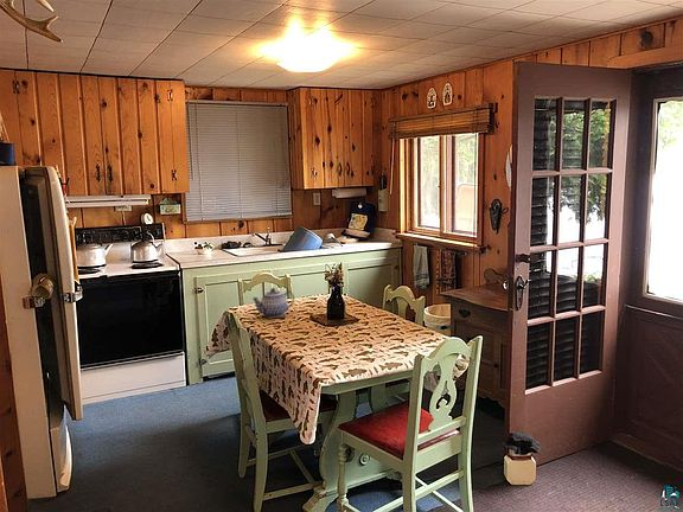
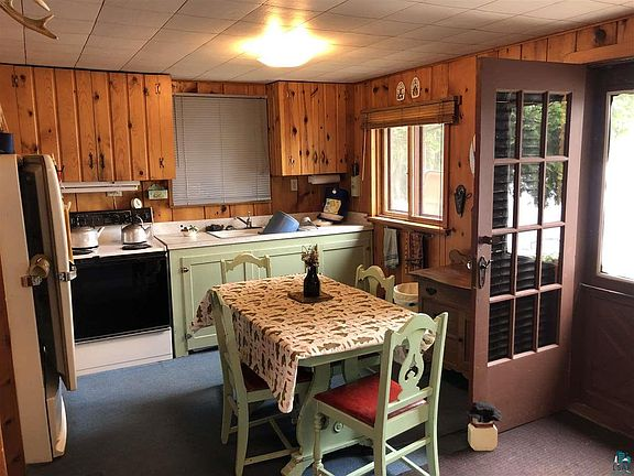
- teapot (274, 301)
